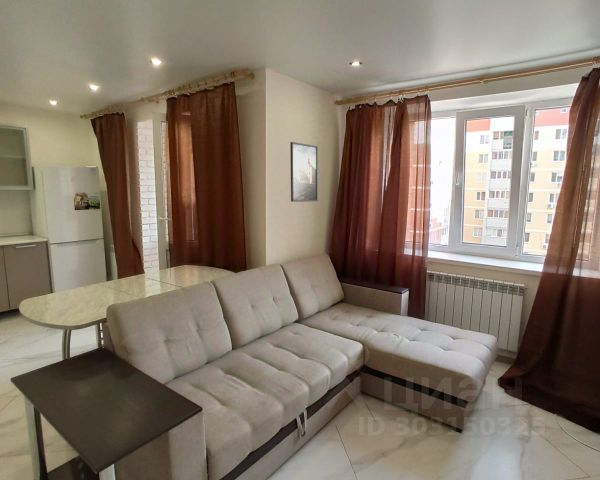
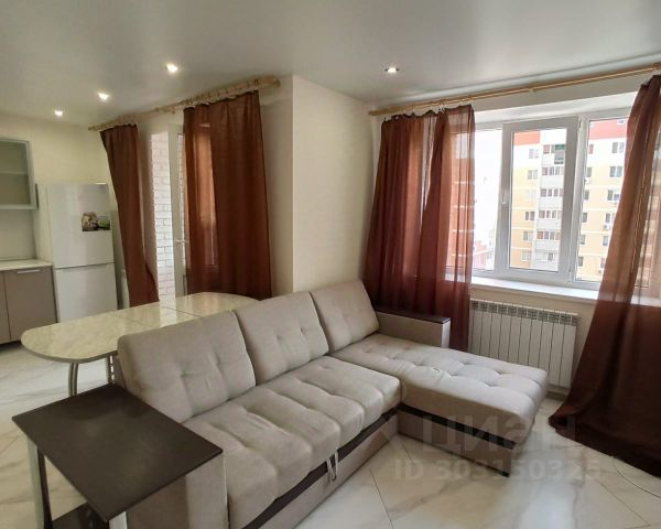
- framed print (304, 173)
